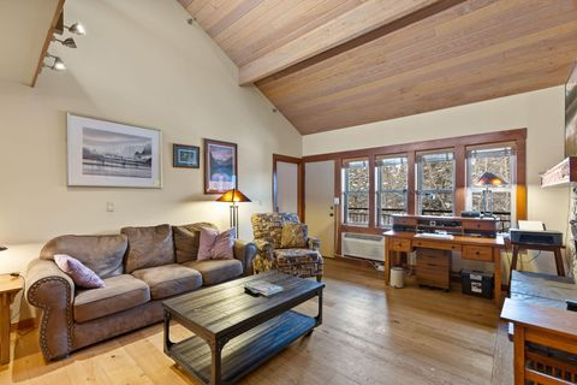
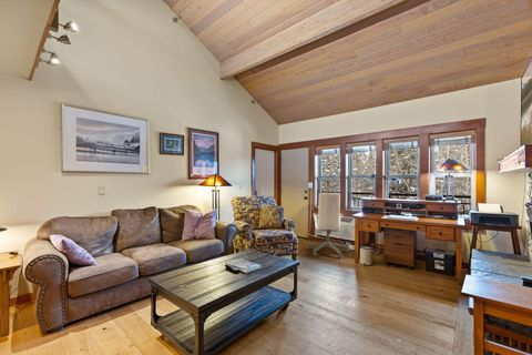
+ office chair (328, 222)
